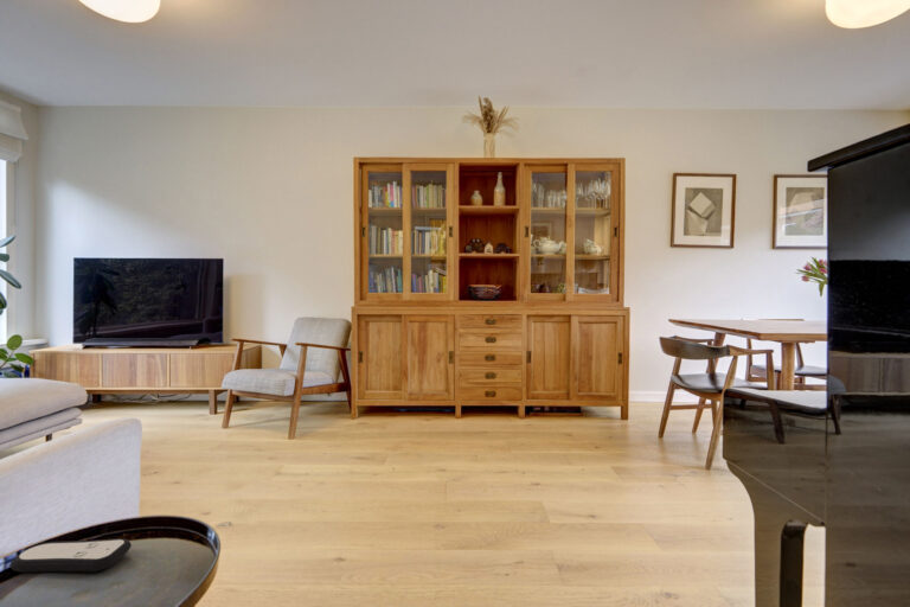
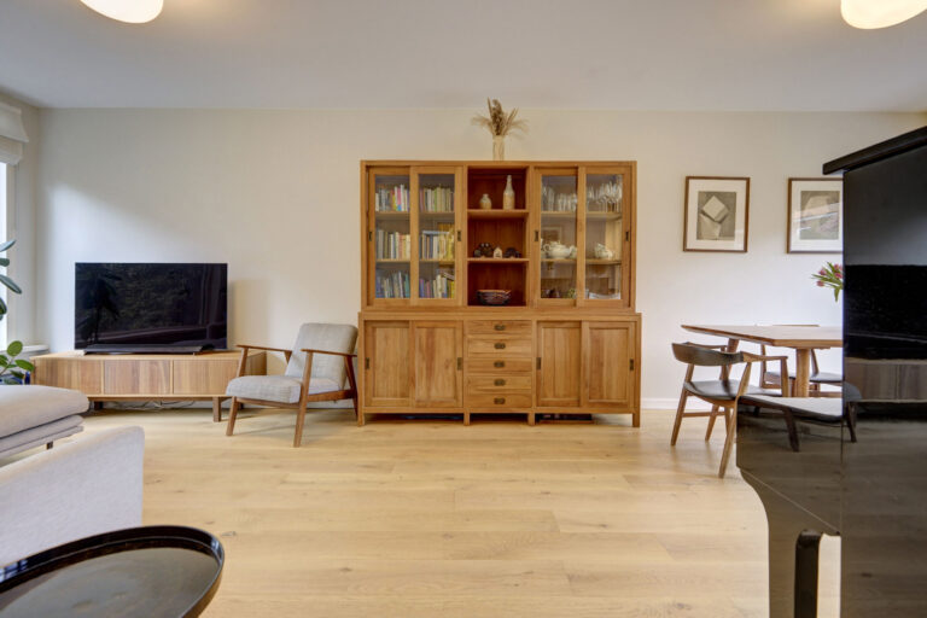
- remote control (71, 555)
